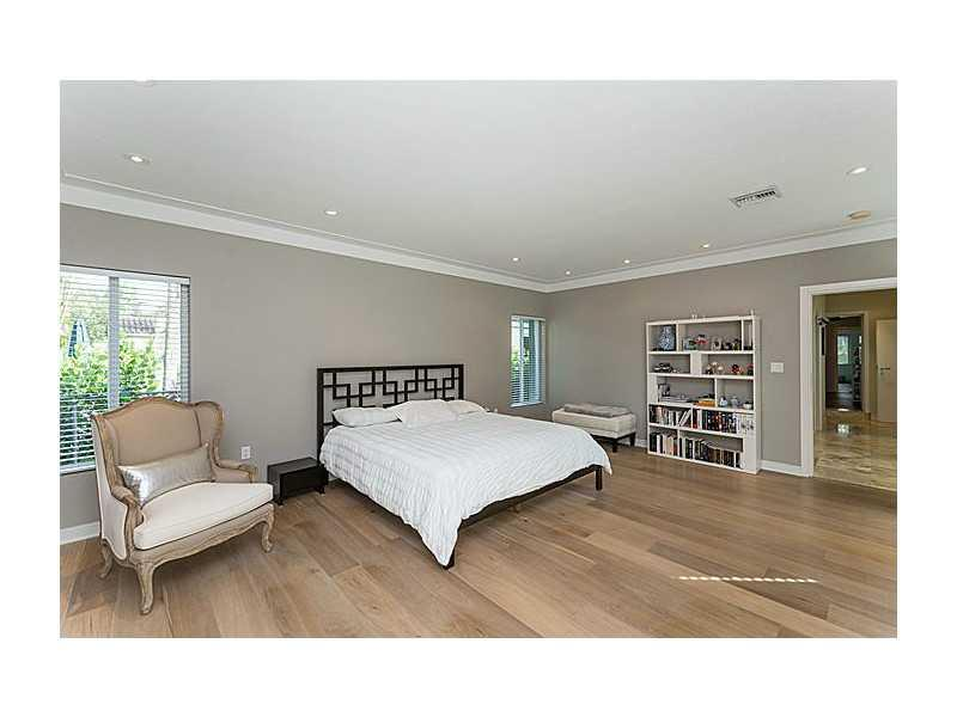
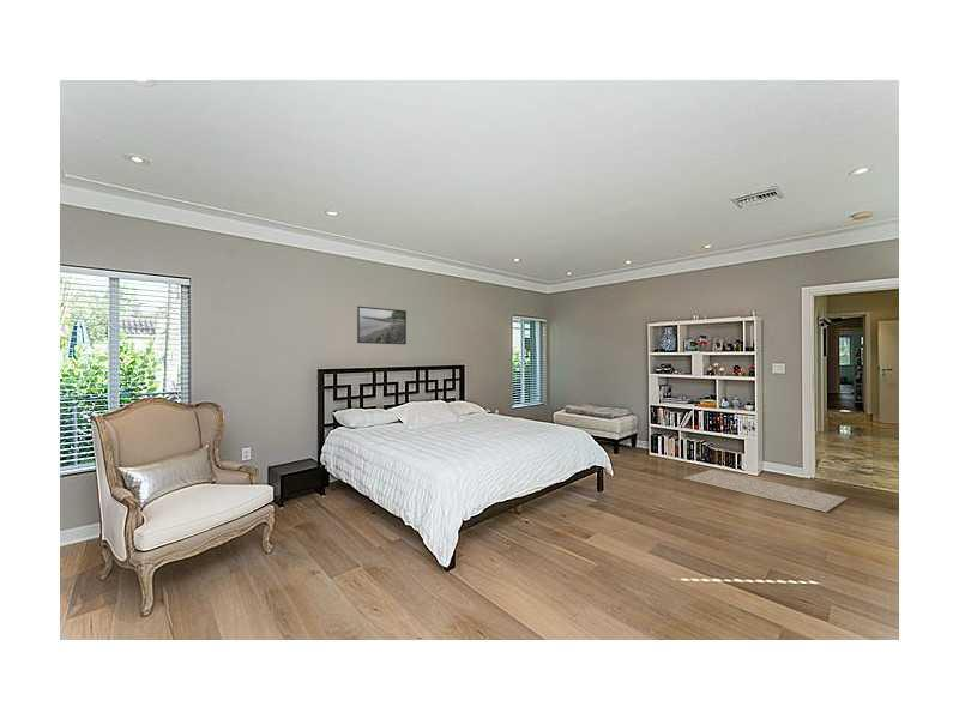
+ rug (759, 487)
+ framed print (382, 326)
